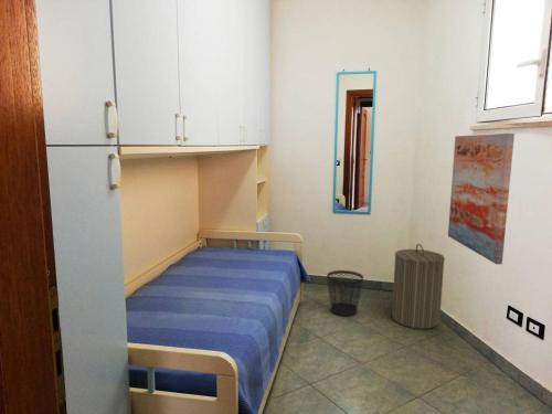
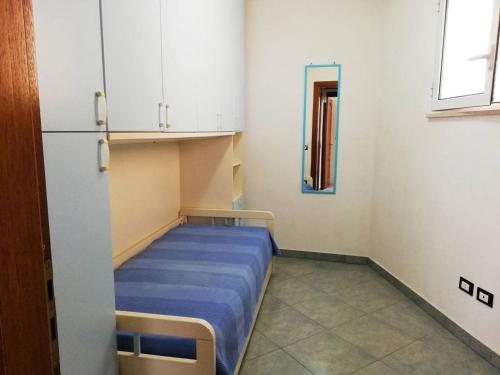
- wall art (476, 192)
- laundry hamper (417, 282)
- wastebasket (344, 293)
